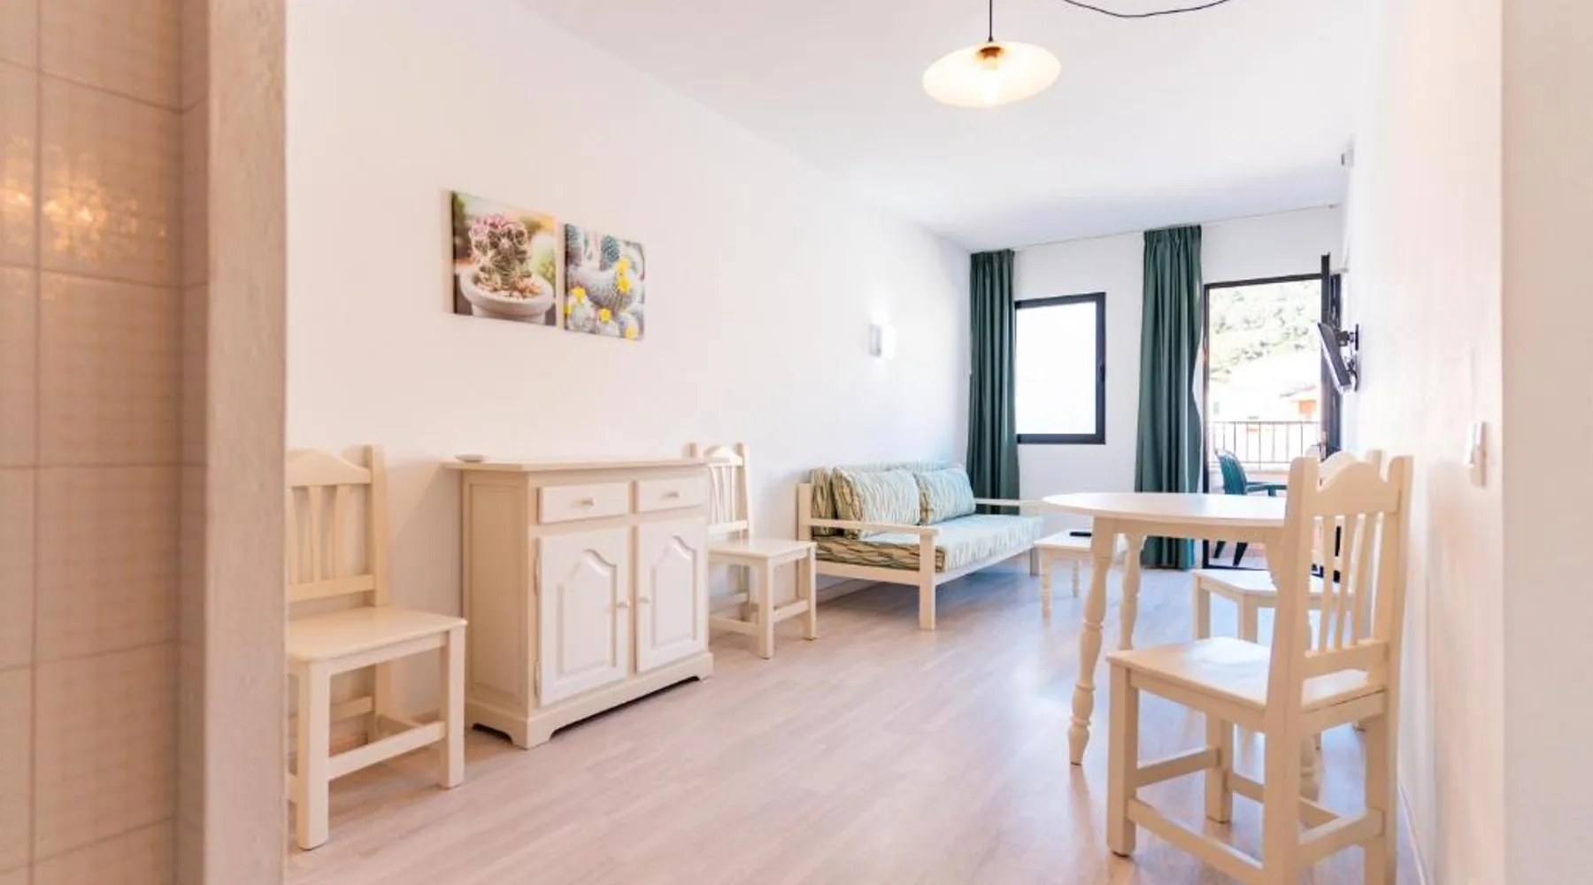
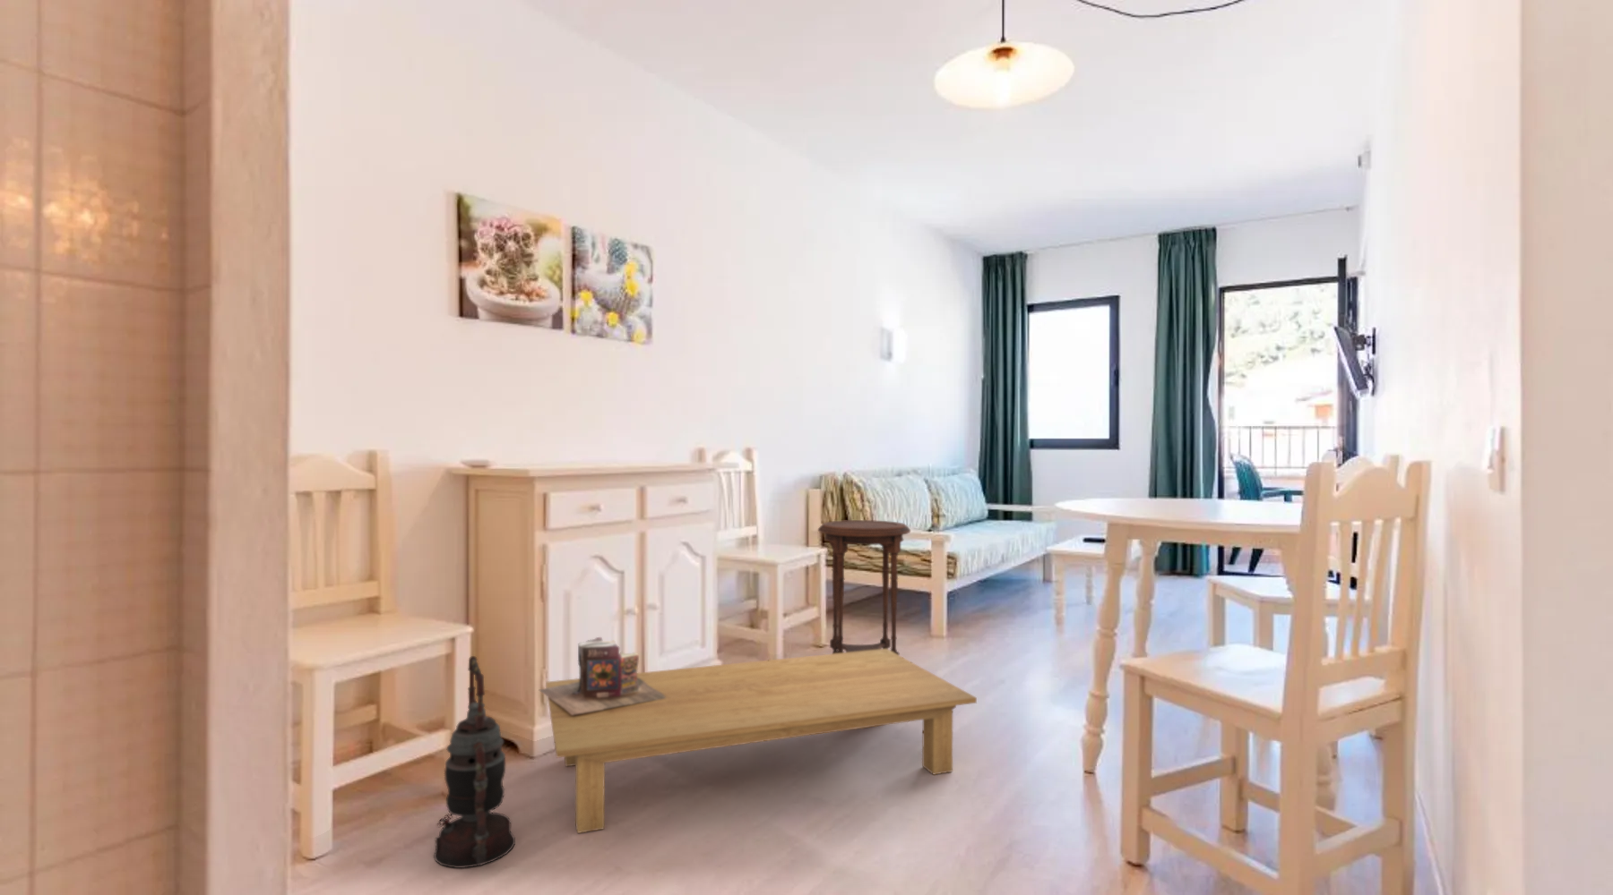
+ lantern (474, 755)
+ coffee table (755, 726)
+ books (602, 668)
+ side table (883, 601)
